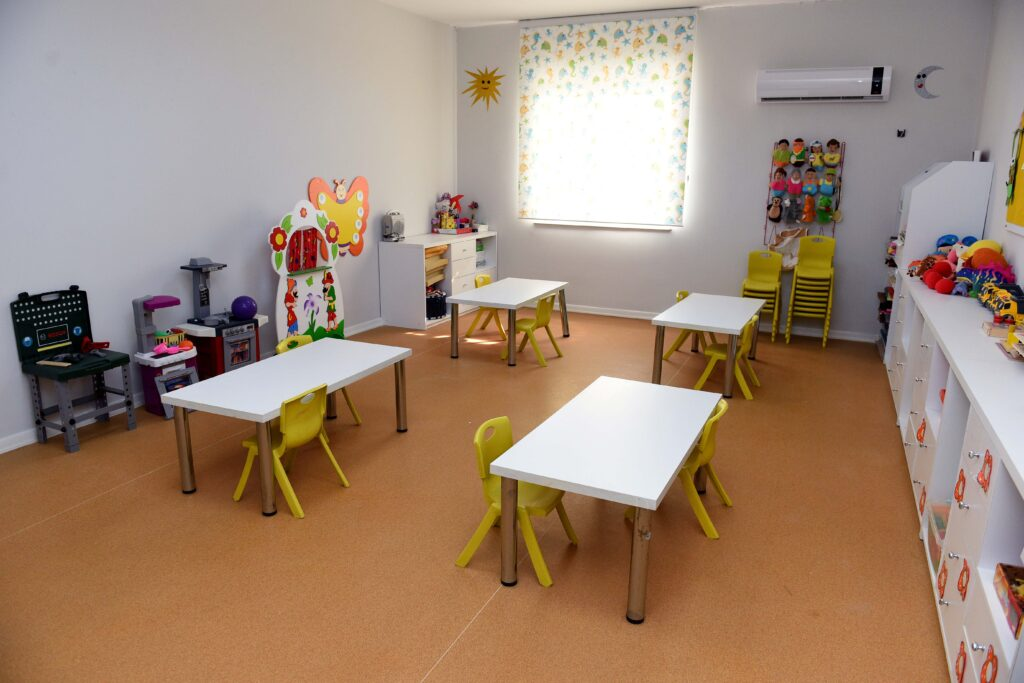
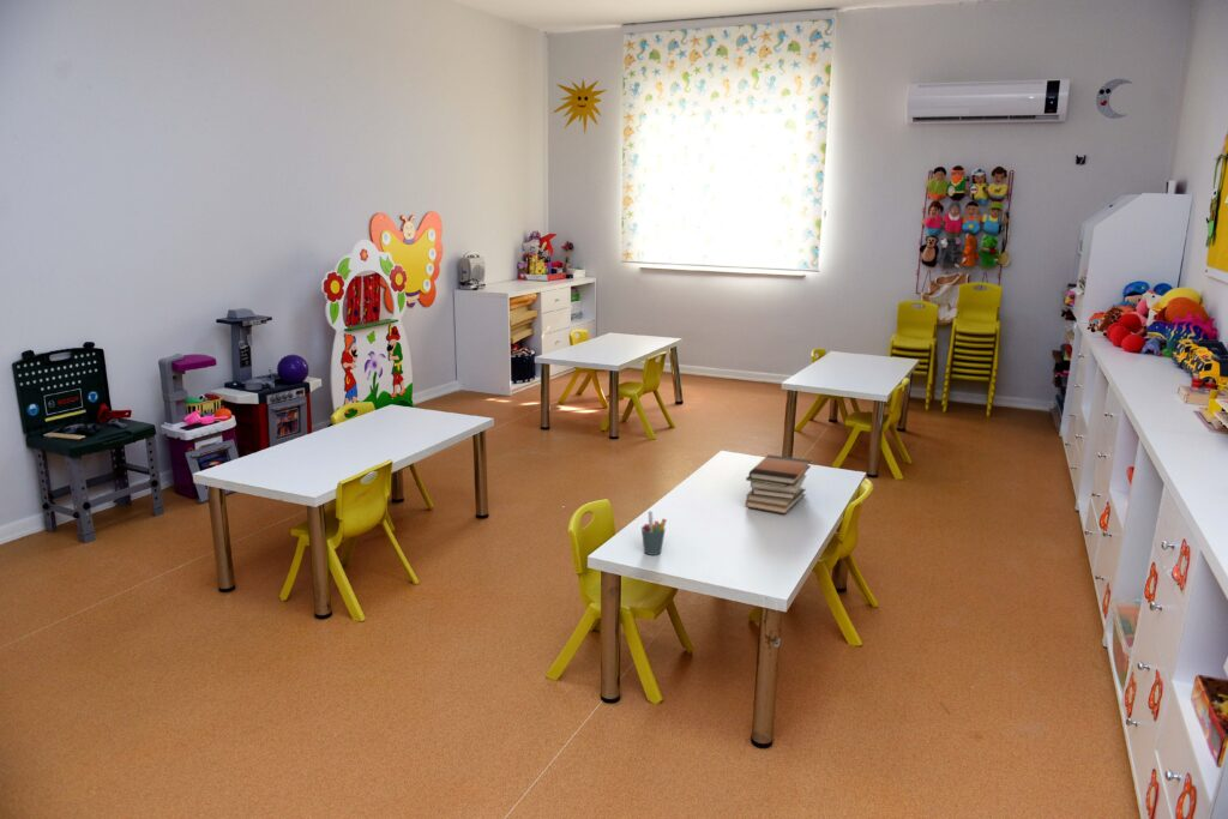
+ pen holder (652, 534)
+ book stack (778, 482)
